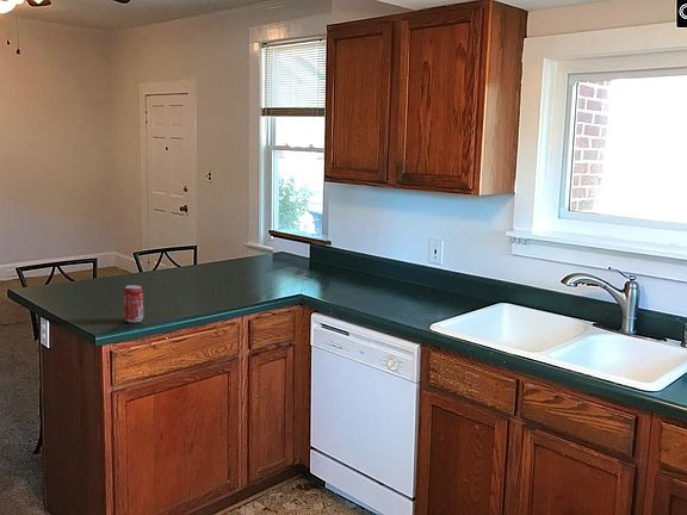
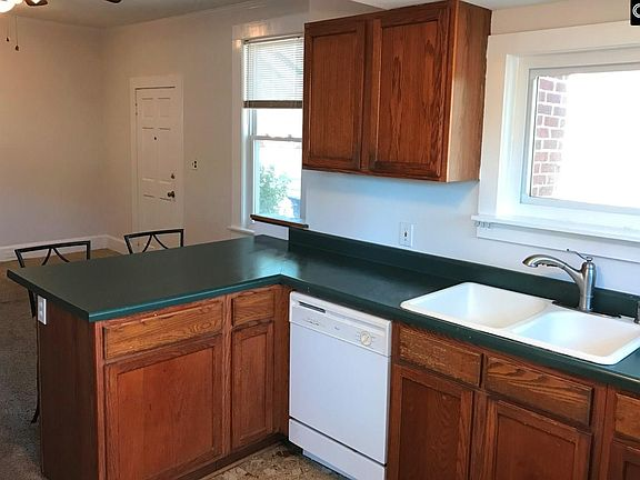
- beverage can (134, 303)
